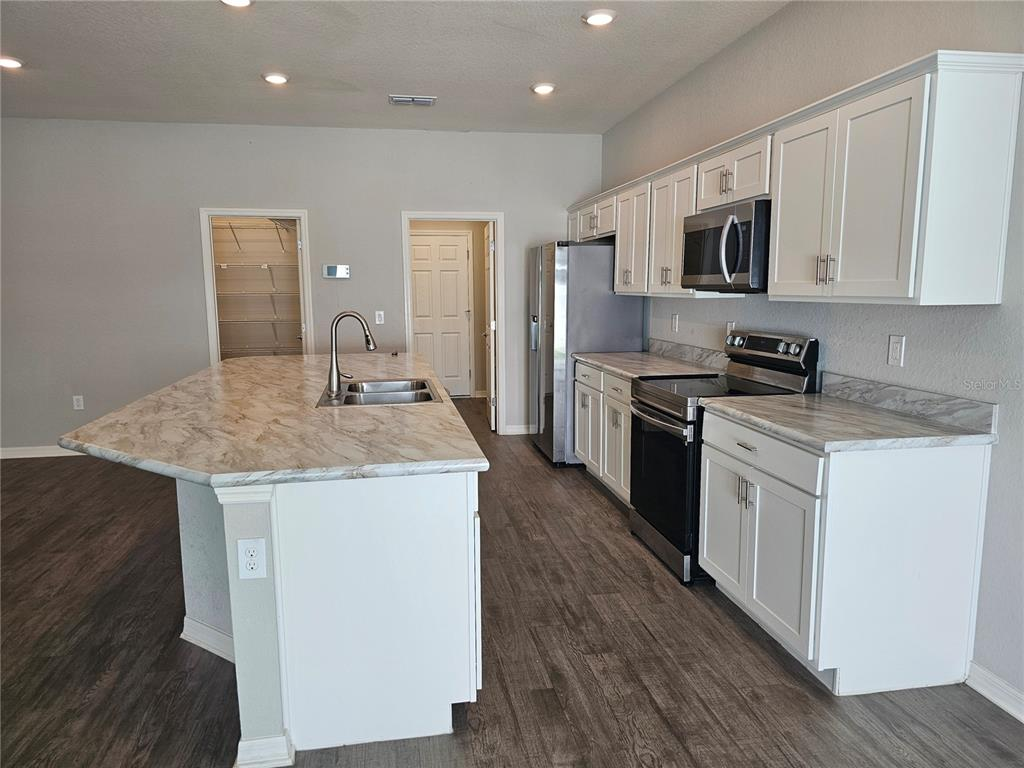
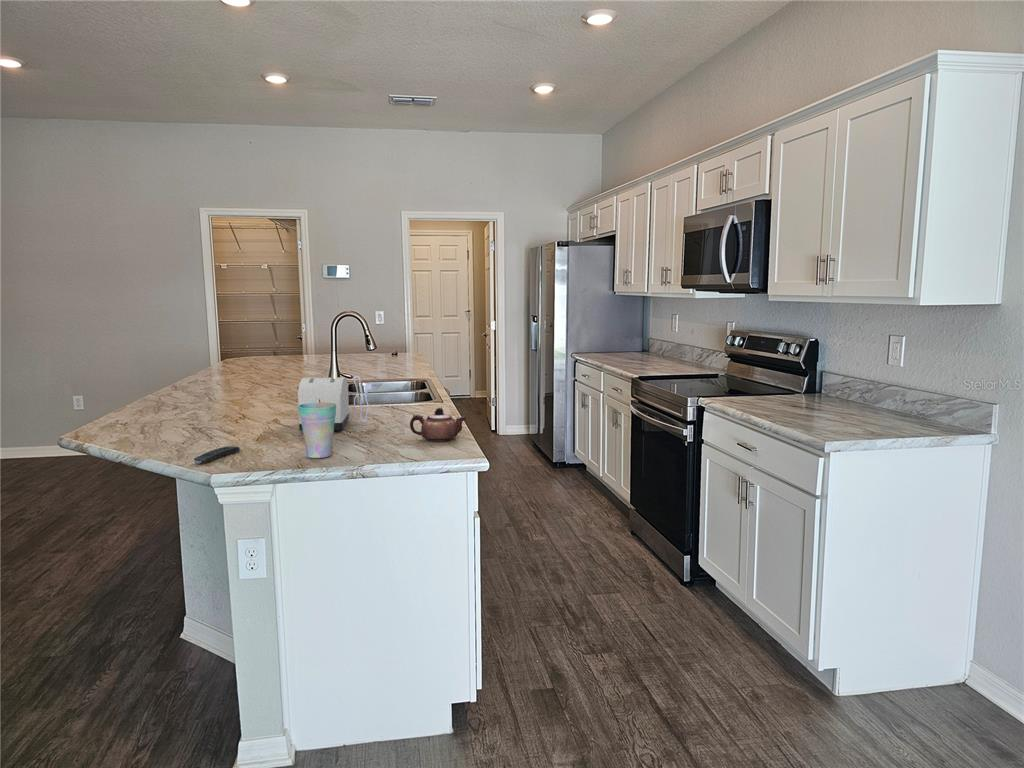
+ toaster (338, 401)
+ cup (318, 430)
+ remote control (216, 454)
+ teapot (438, 423)
